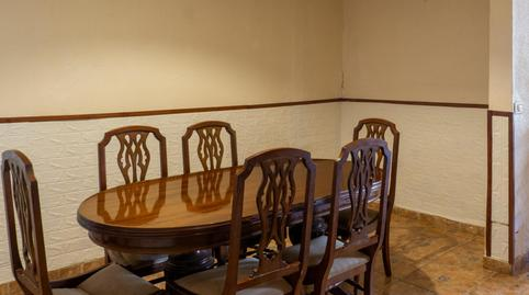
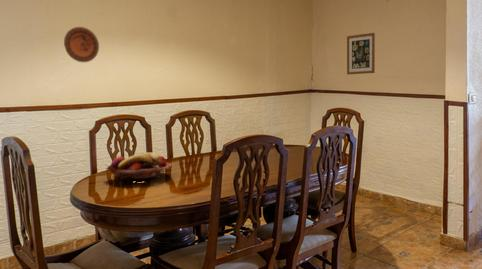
+ wall art (360, 54)
+ decorative plate (81, 44)
+ fruit basket (140, 165)
